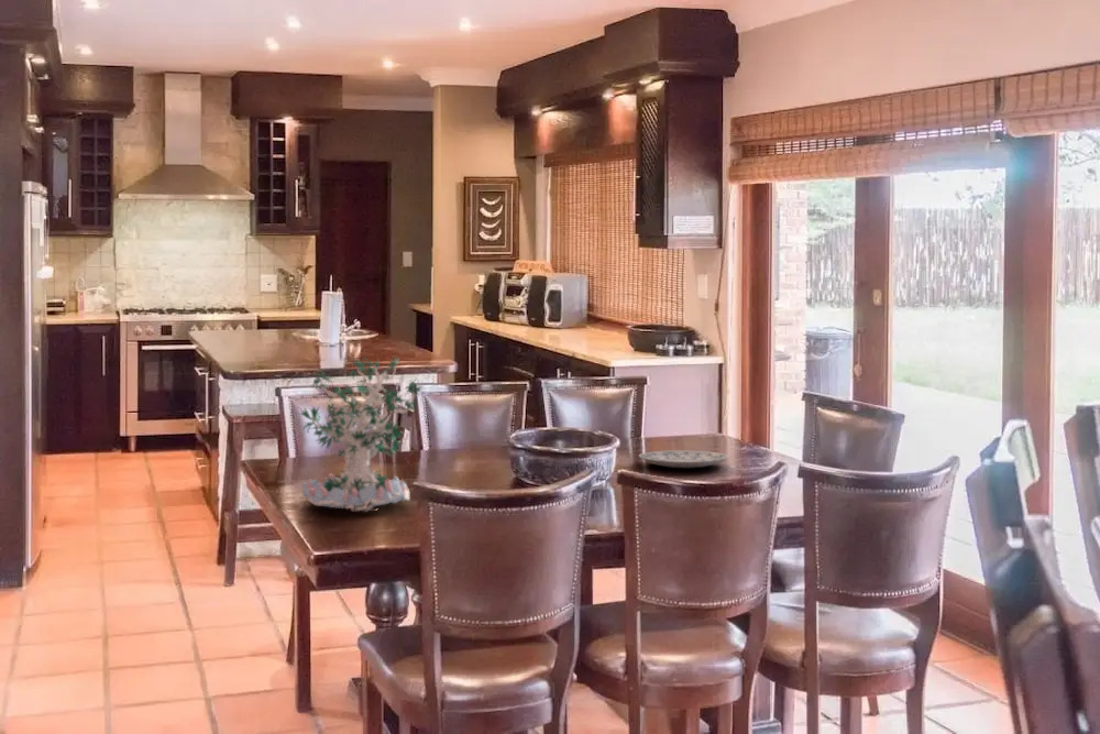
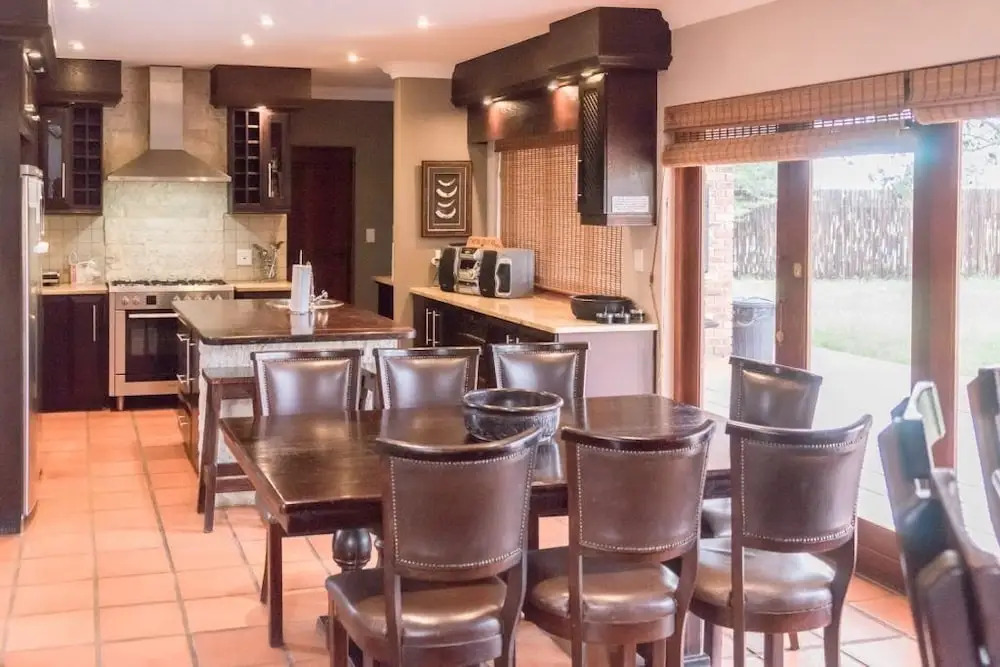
- plant (354, 429)
- plate (683, 460)
